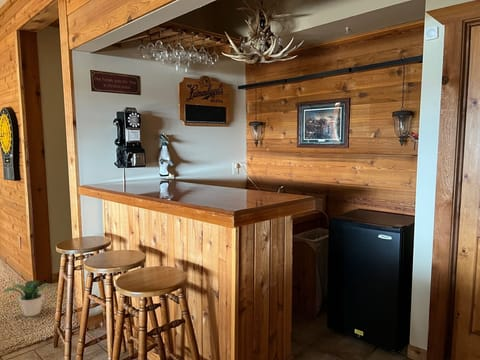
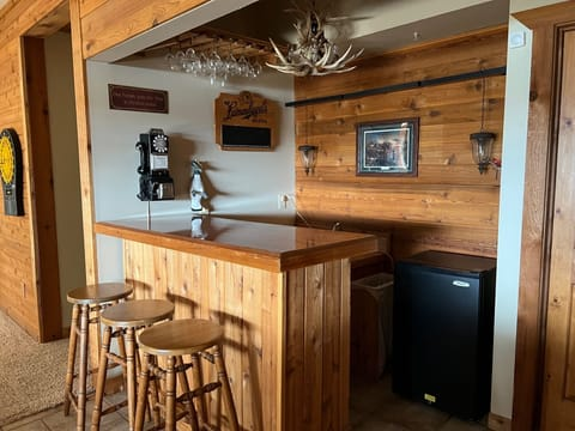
- potted plant (28, 299)
